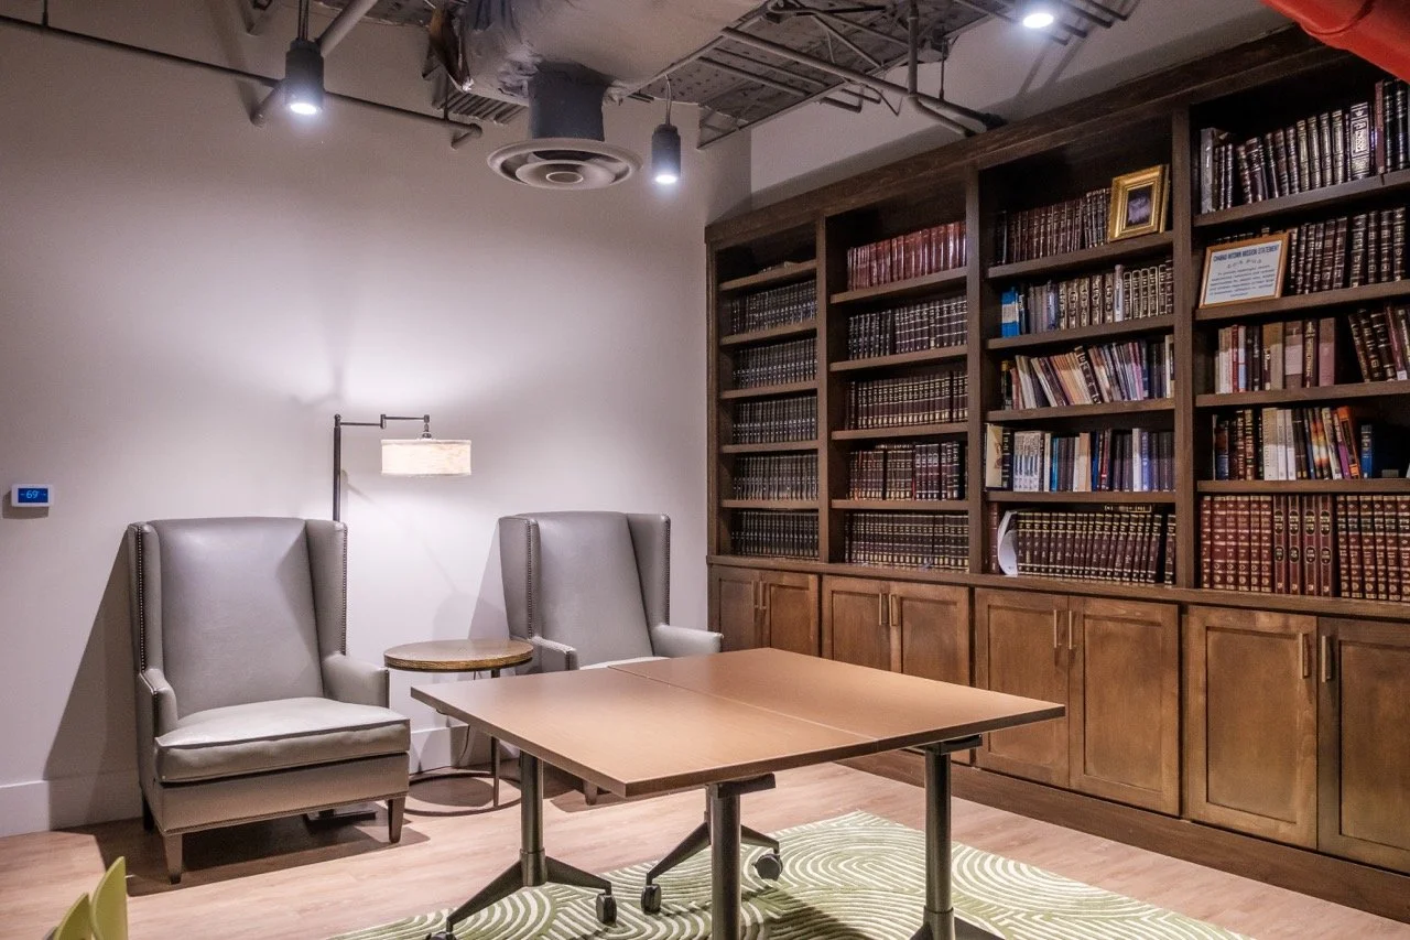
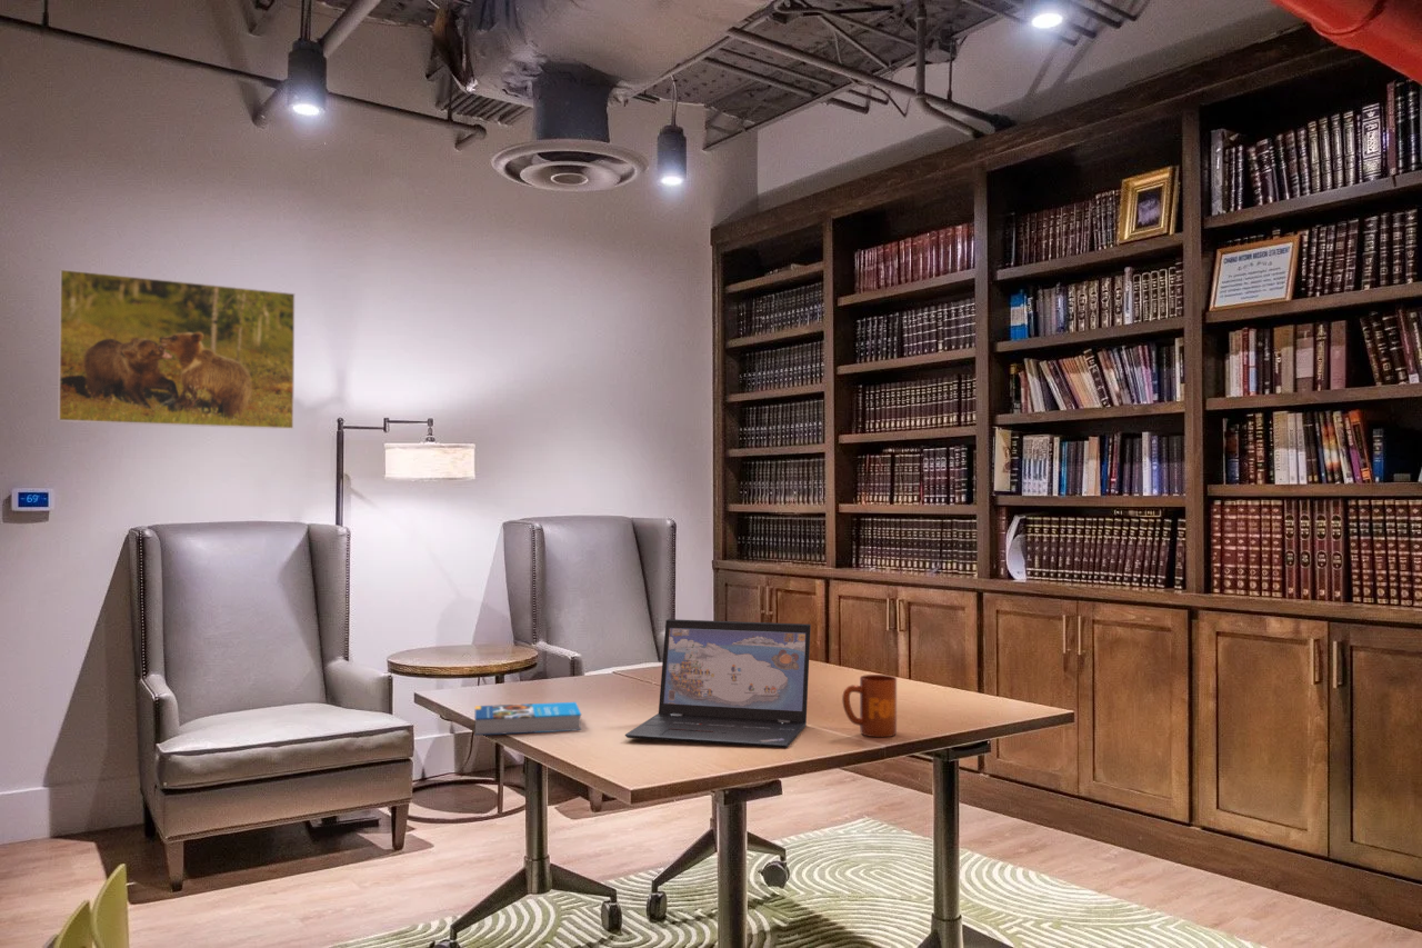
+ mug (869, 706)
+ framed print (182, 353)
+ book (527, 717)
+ laptop (721, 679)
